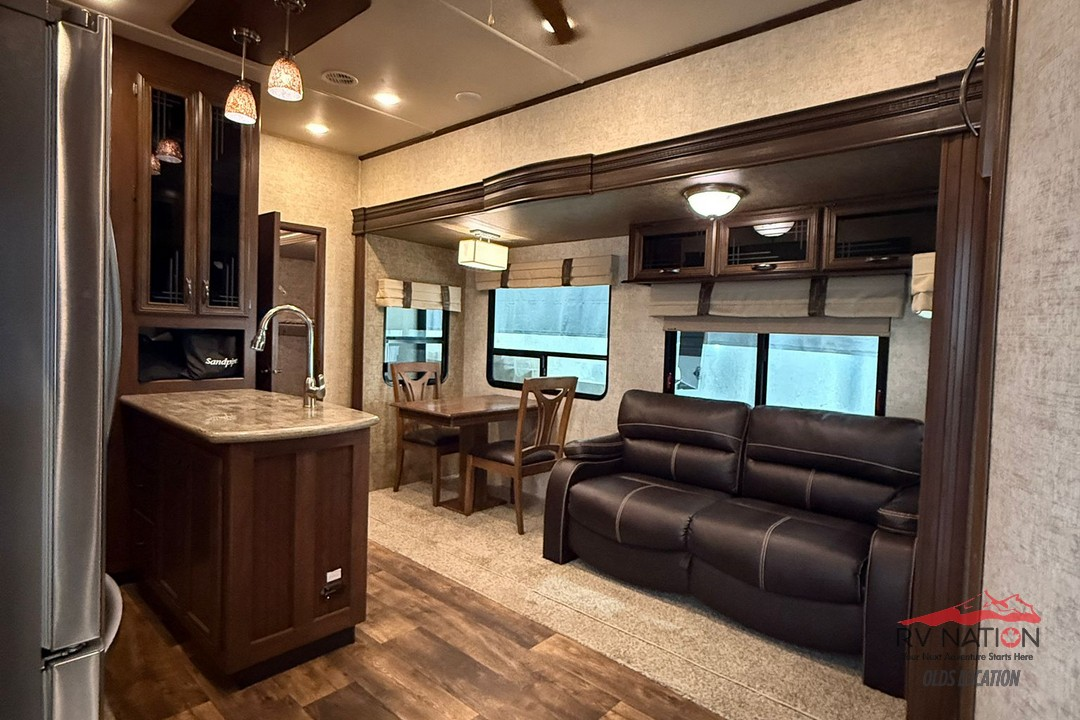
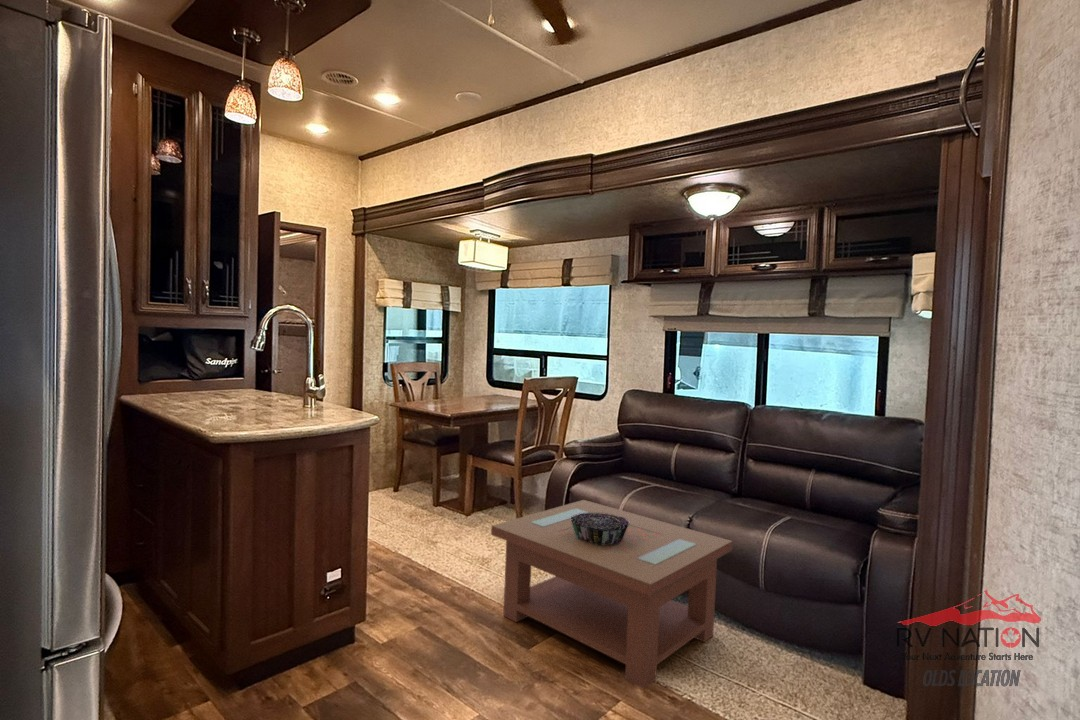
+ coffee table (608, 579)
+ decorative bowl (599, 528)
